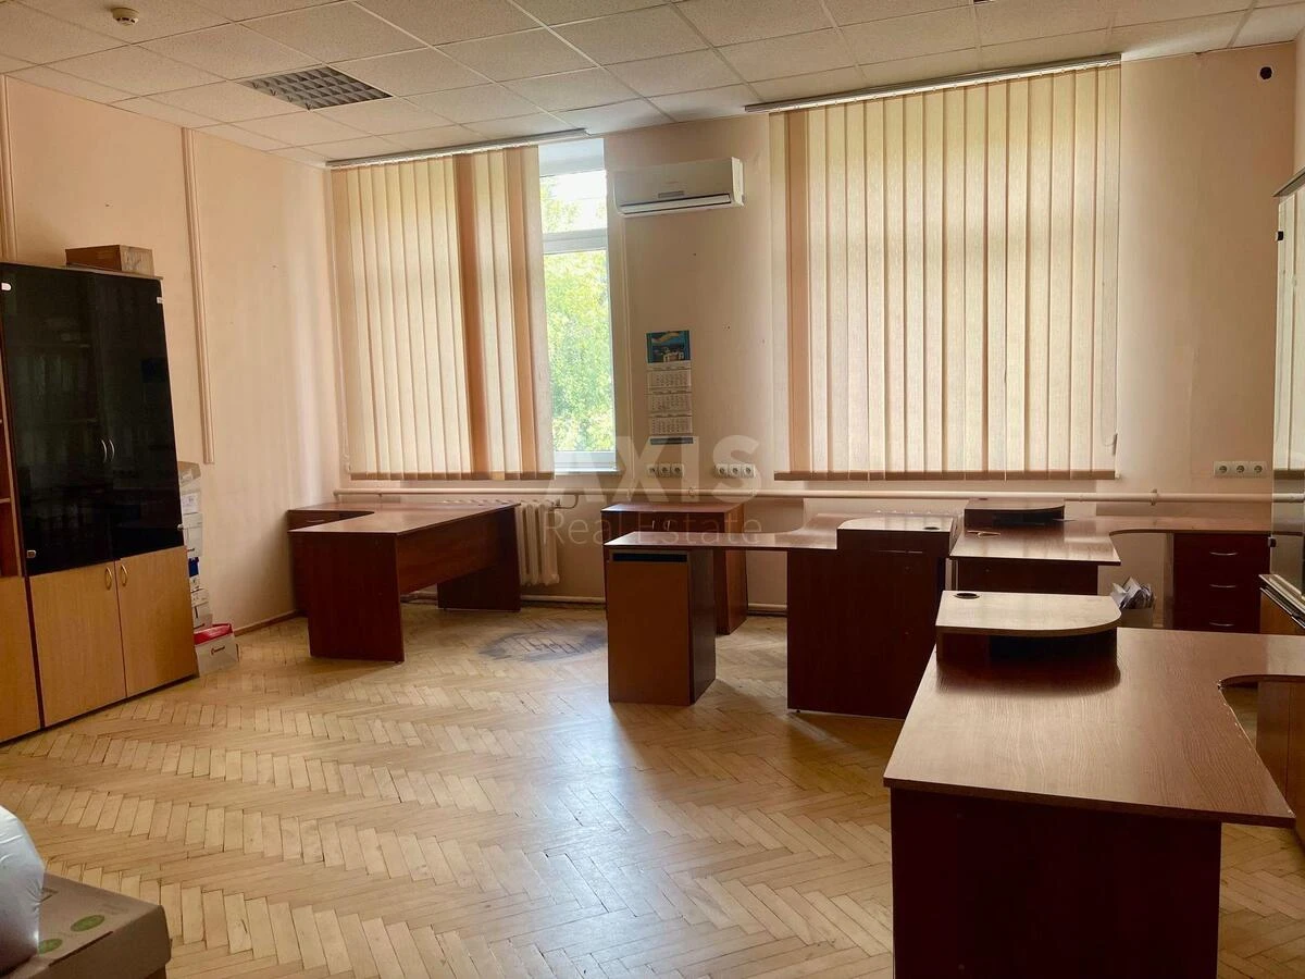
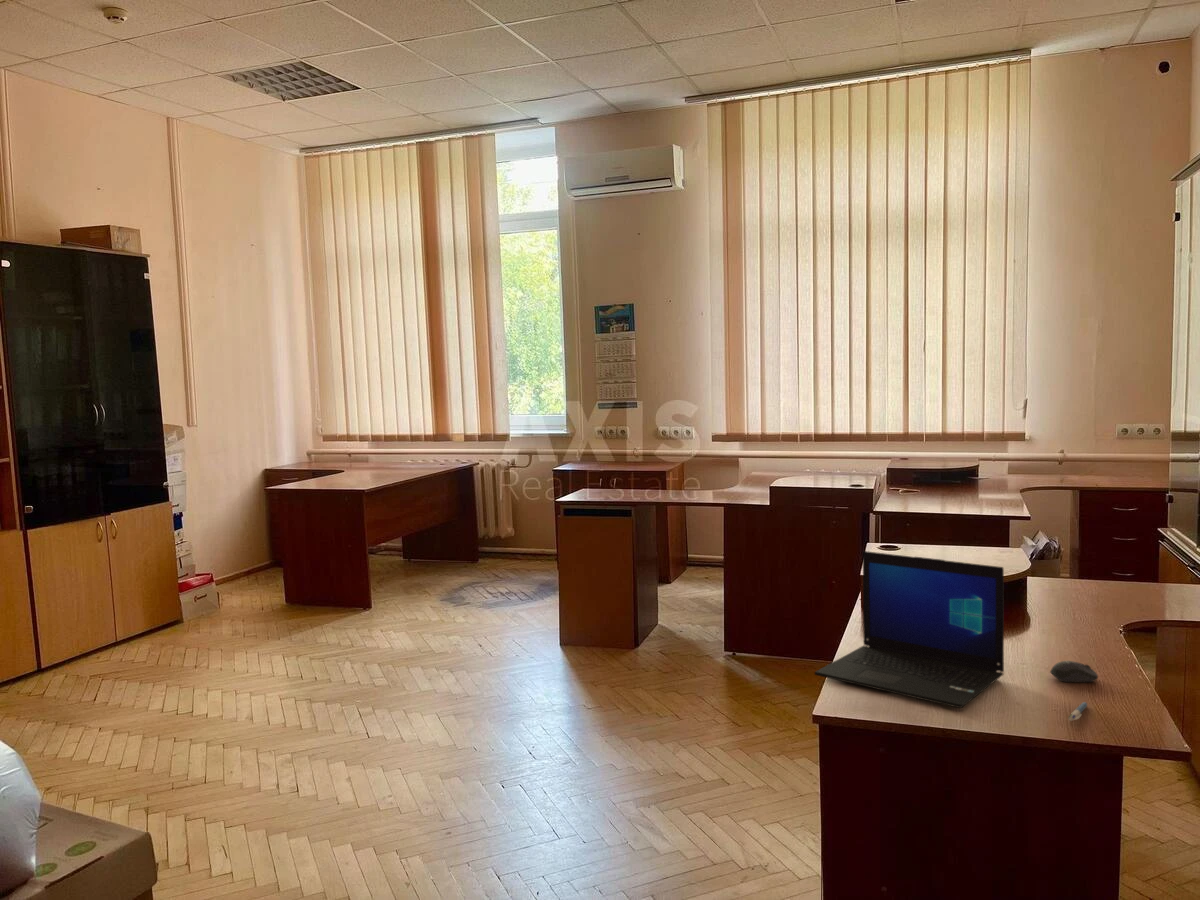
+ computer mouse (1073, 670)
+ pen (1079, 711)
+ laptop (908, 622)
